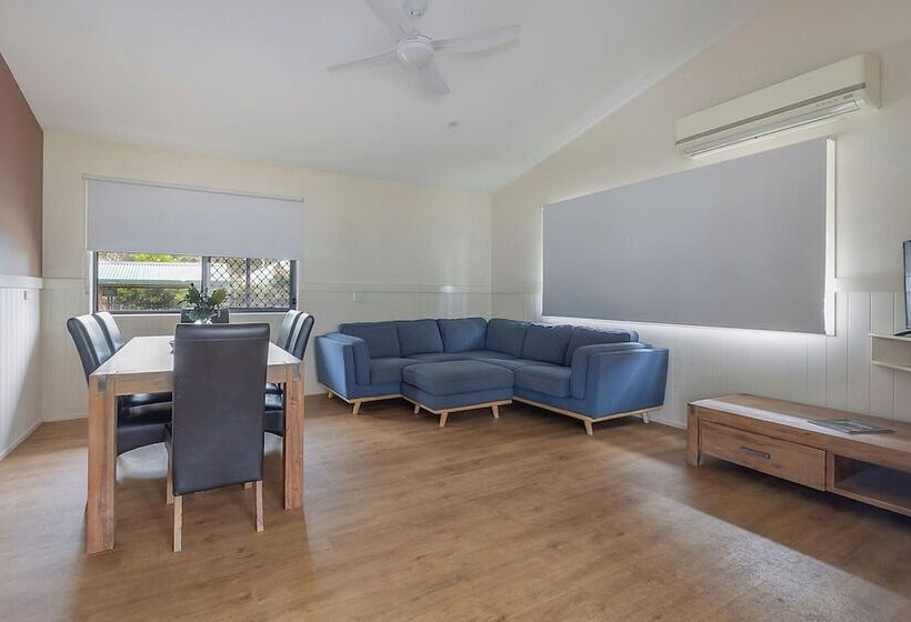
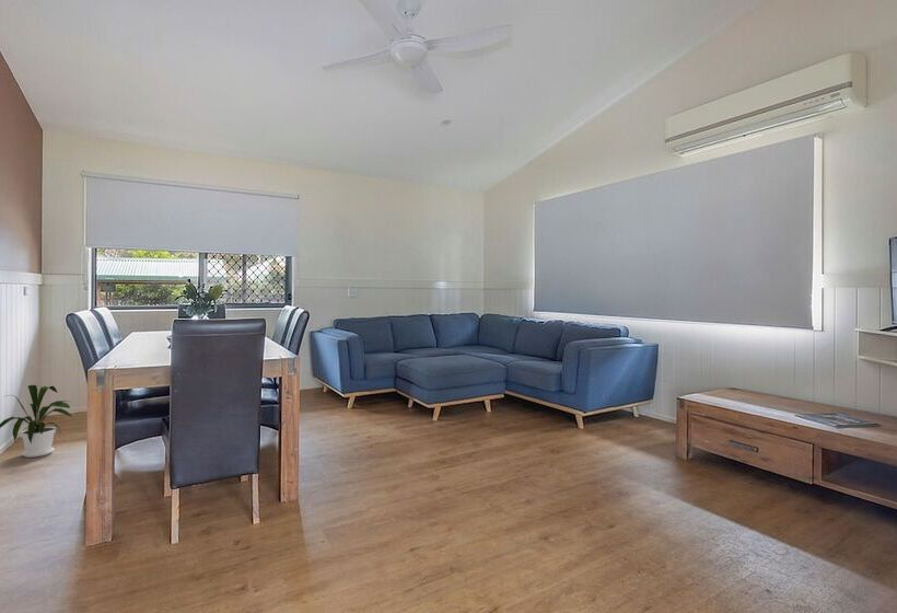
+ house plant (39, 417)
